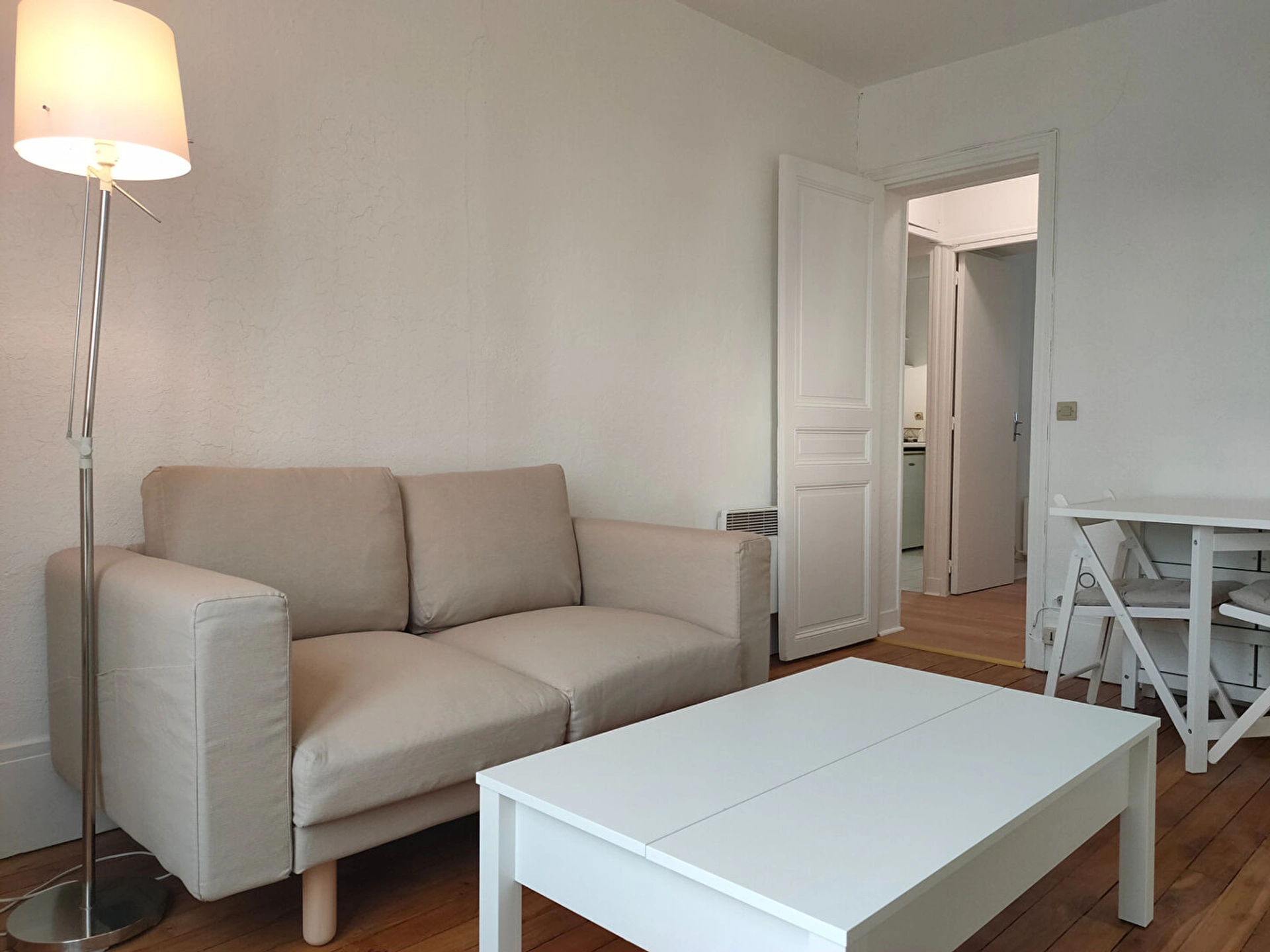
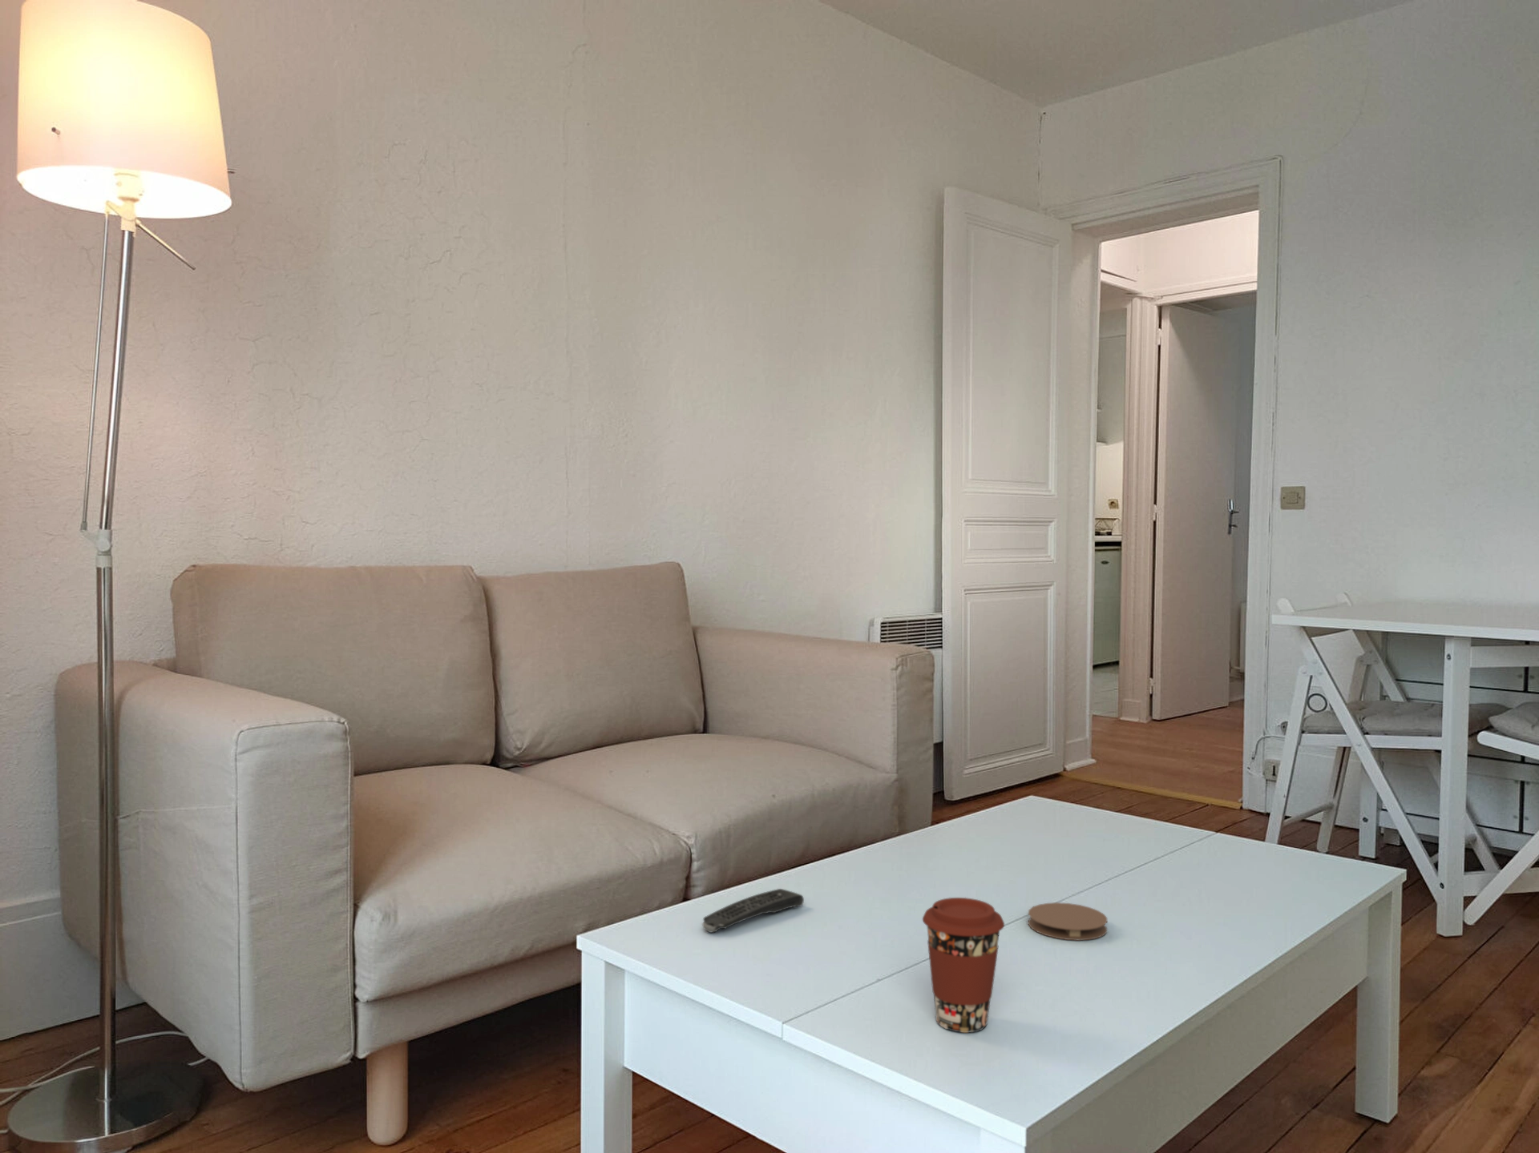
+ remote control (751, 910)
+ coaster (1066, 920)
+ coffee cup (962, 964)
